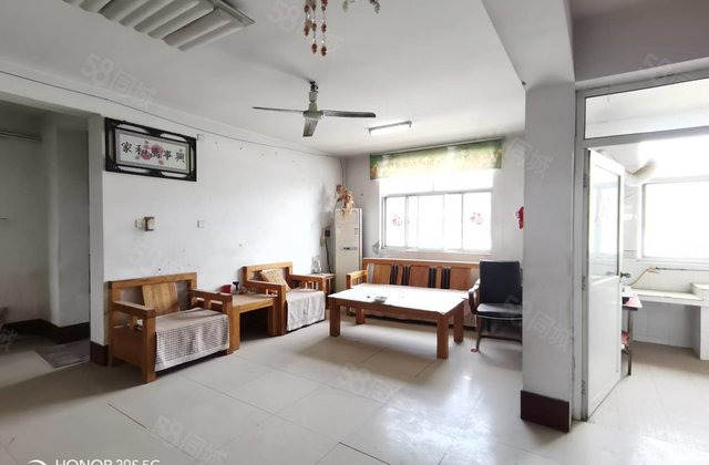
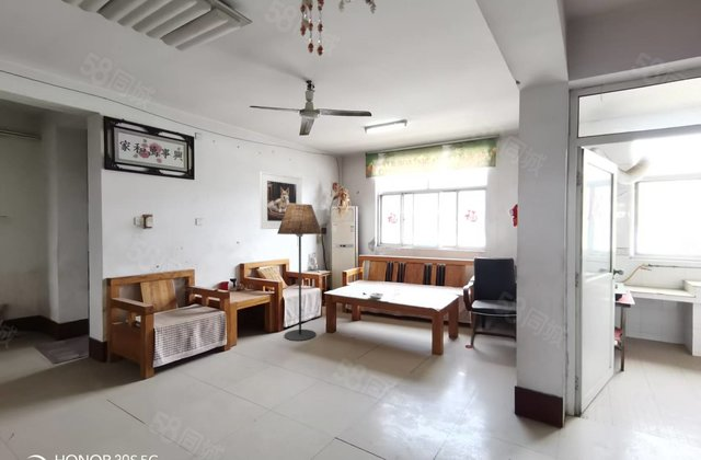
+ floor lamp (299, 269)
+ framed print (281, 202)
